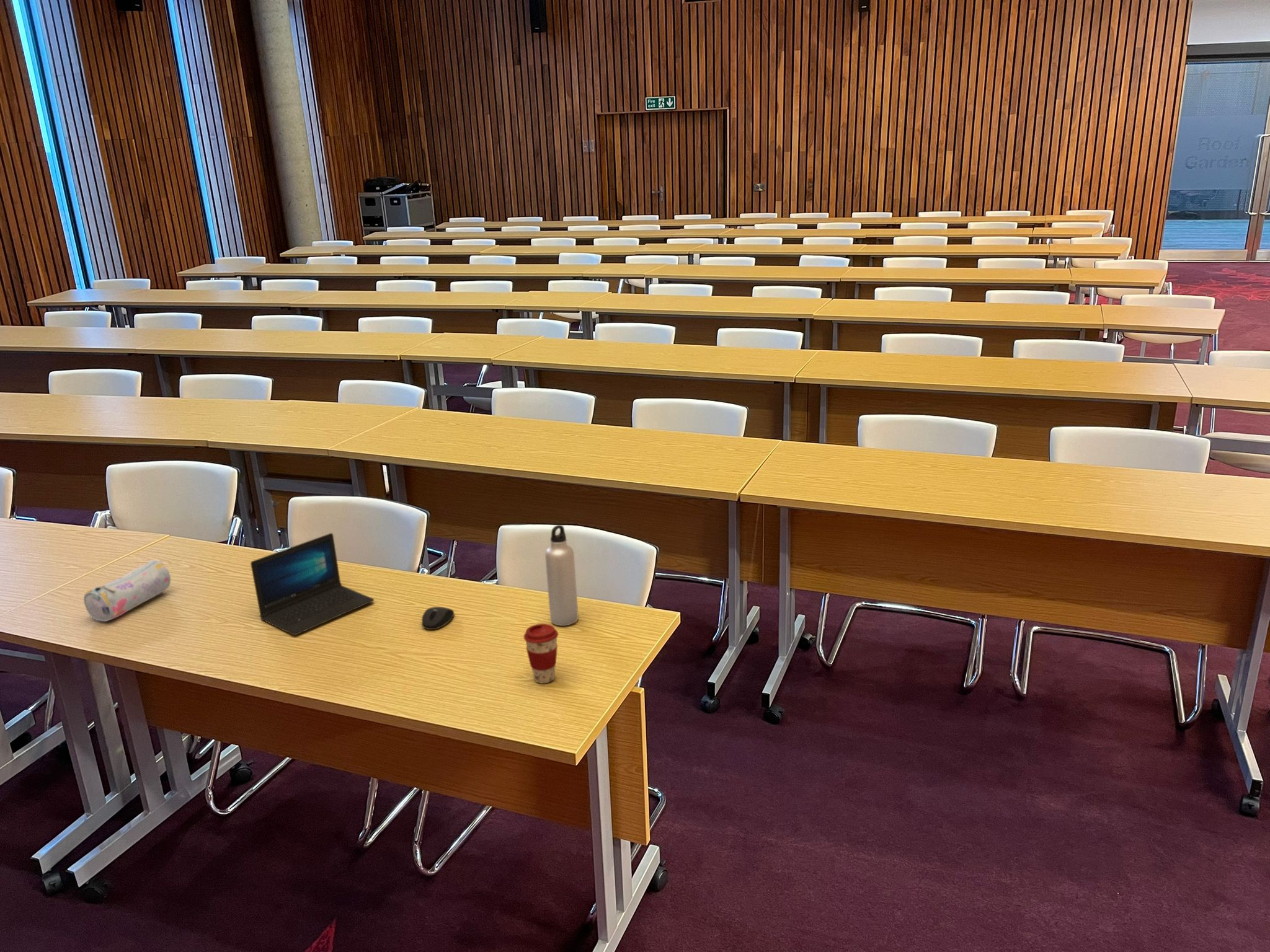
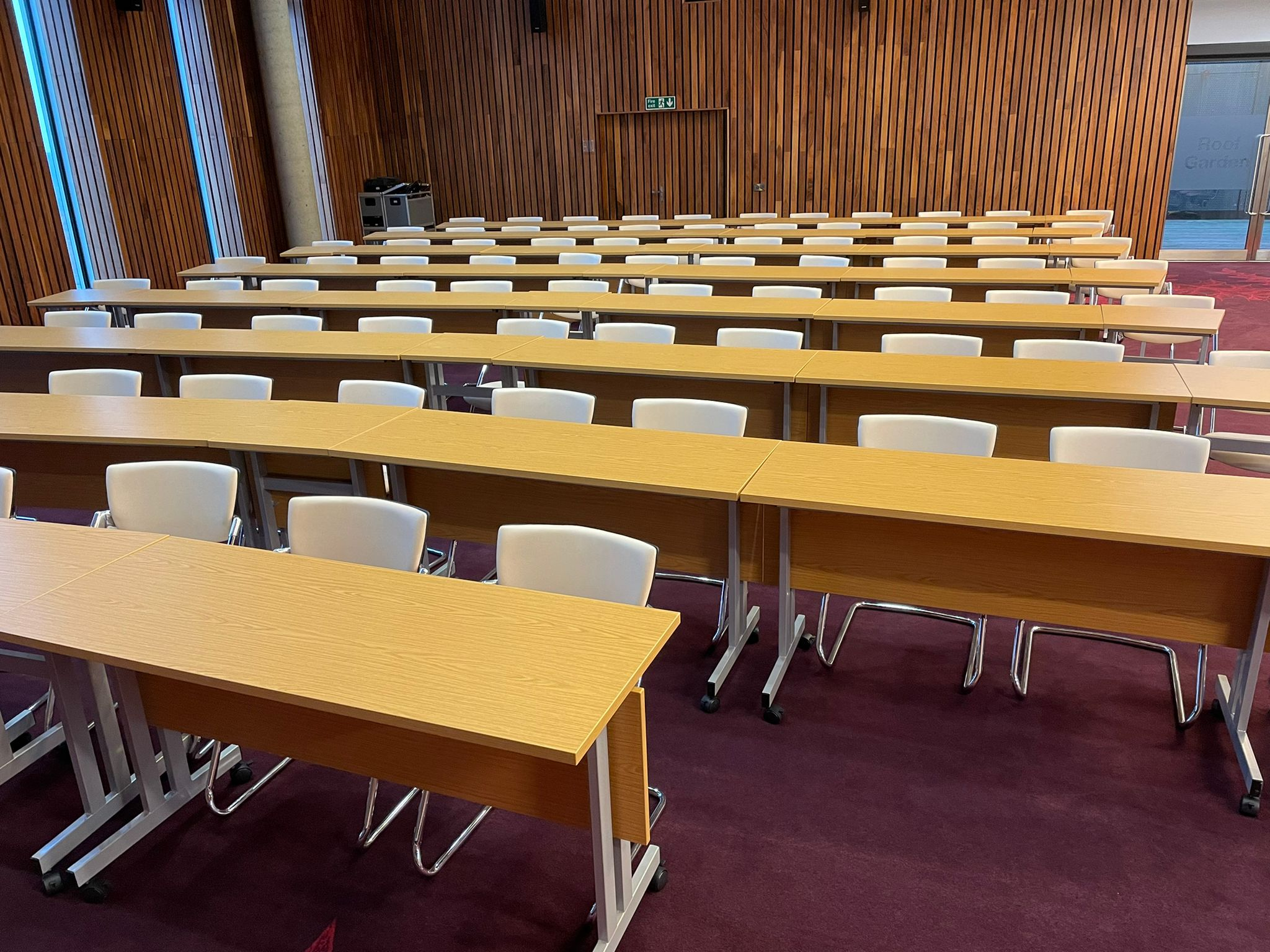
- laptop (313, 582)
- mouse (438, 615)
- water bottle (561, 573)
- pencil case (128, 589)
- coffee cup (542, 654)
